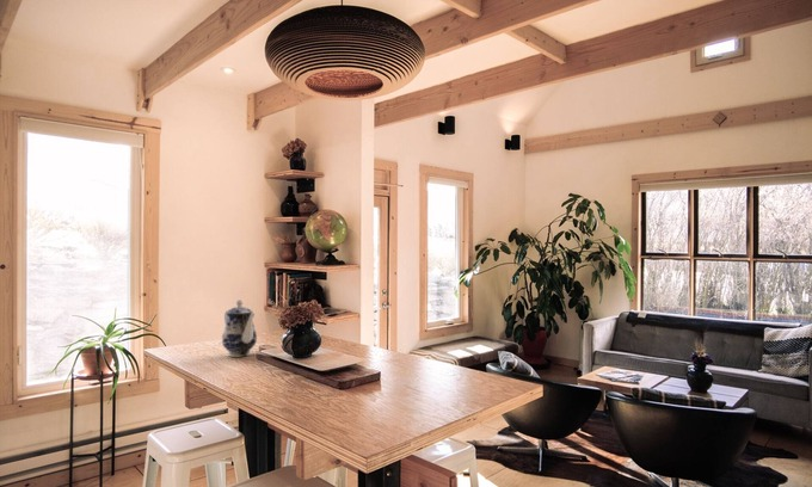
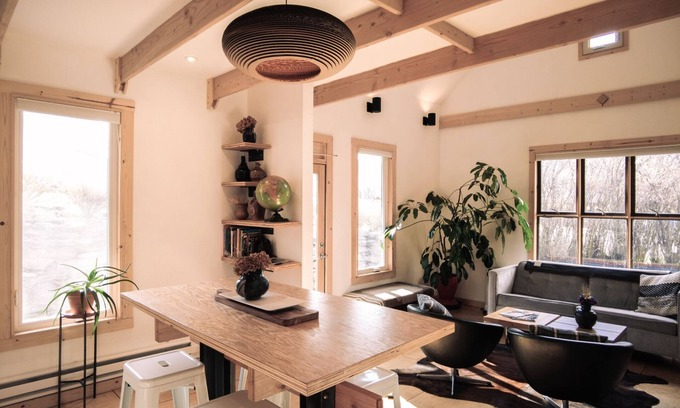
- teapot (239, 327)
